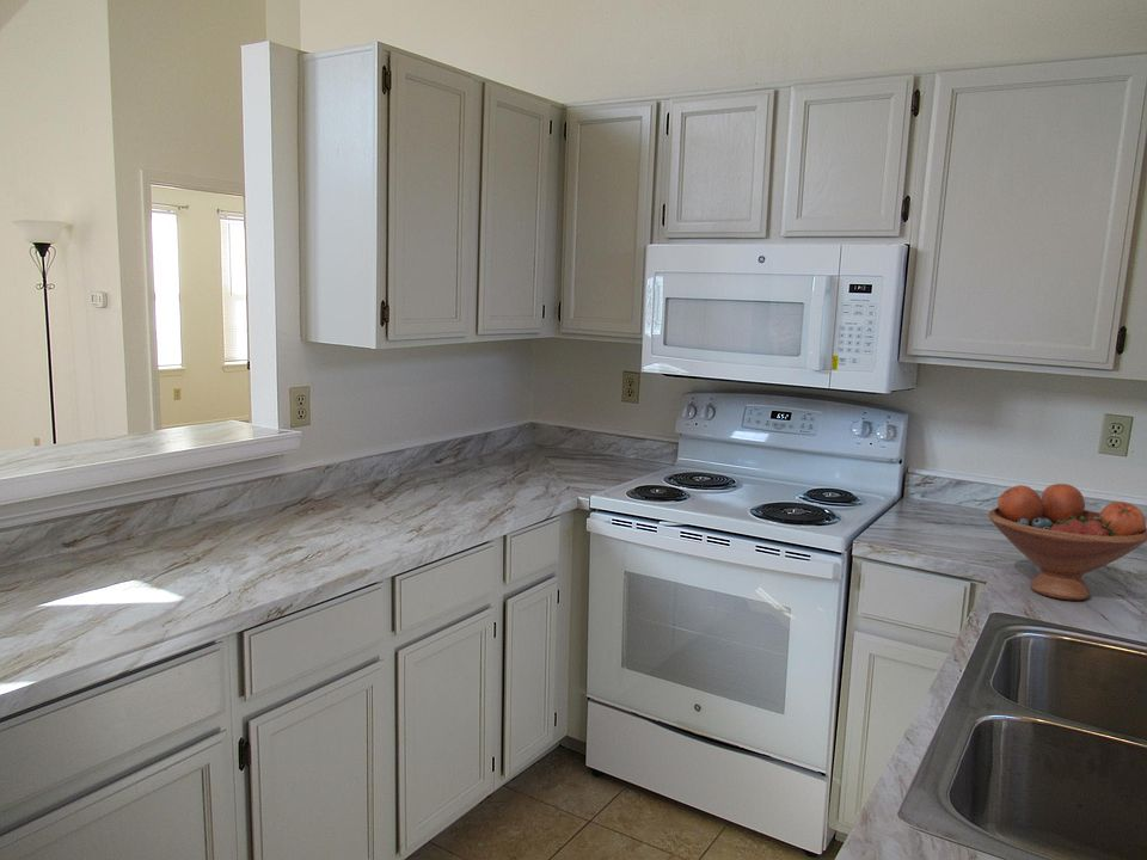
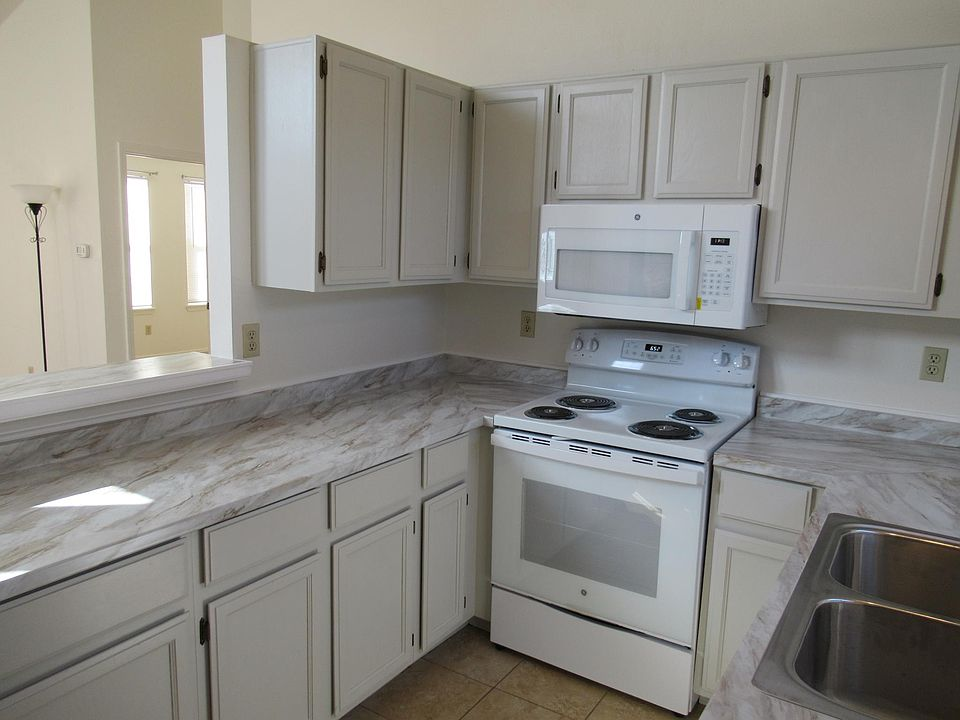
- fruit bowl (1065, 542)
